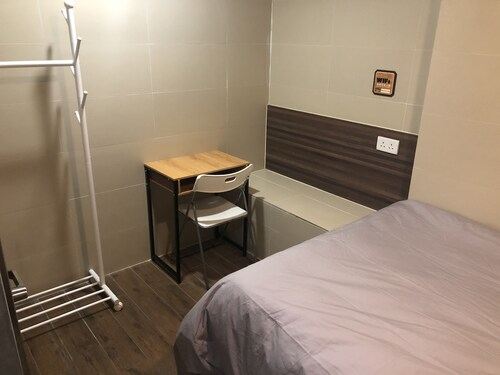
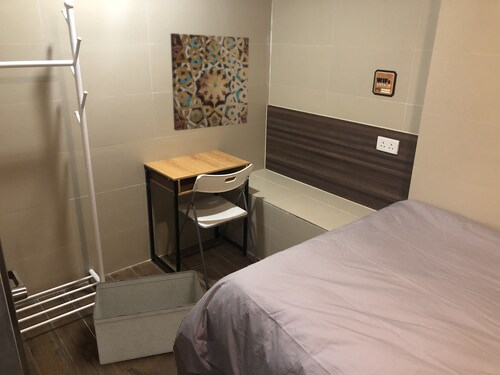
+ wall art (212, 82)
+ storage bin (150, 316)
